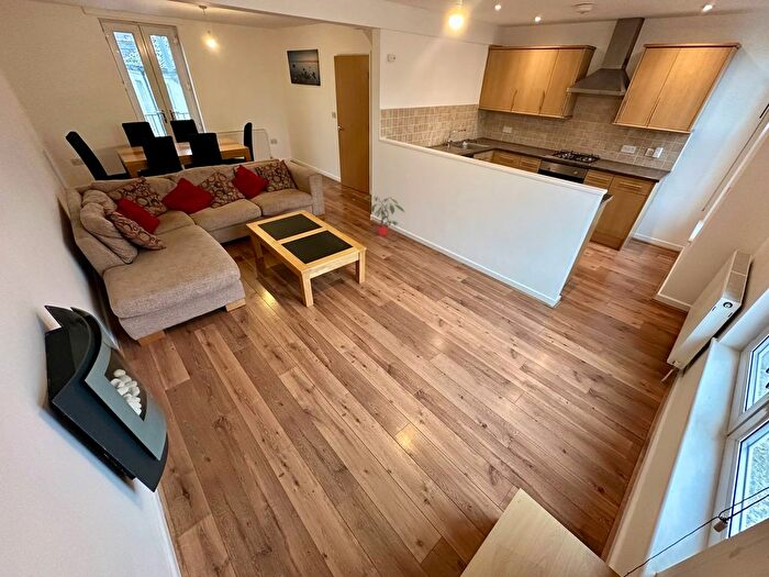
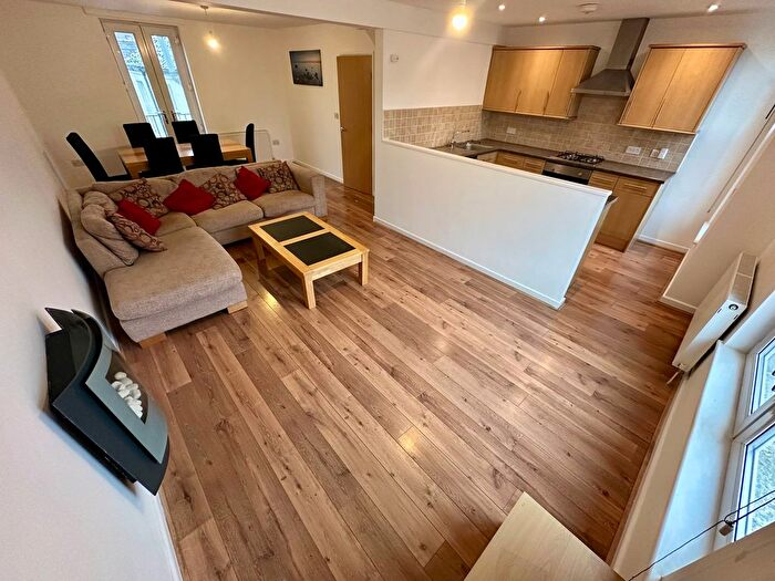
- potted plant (382, 217)
